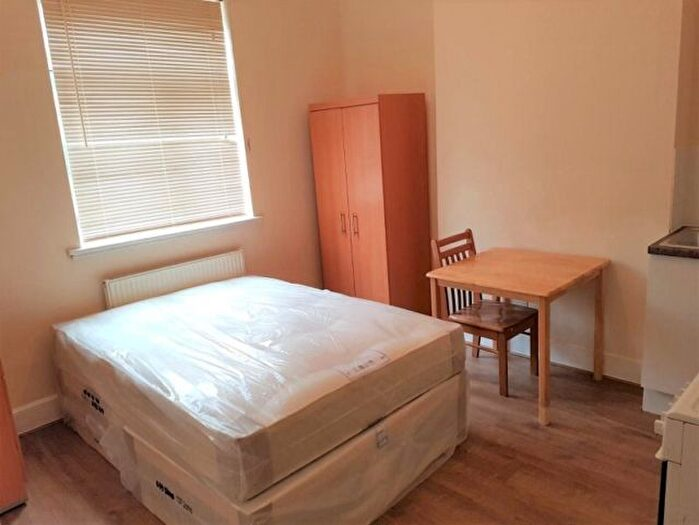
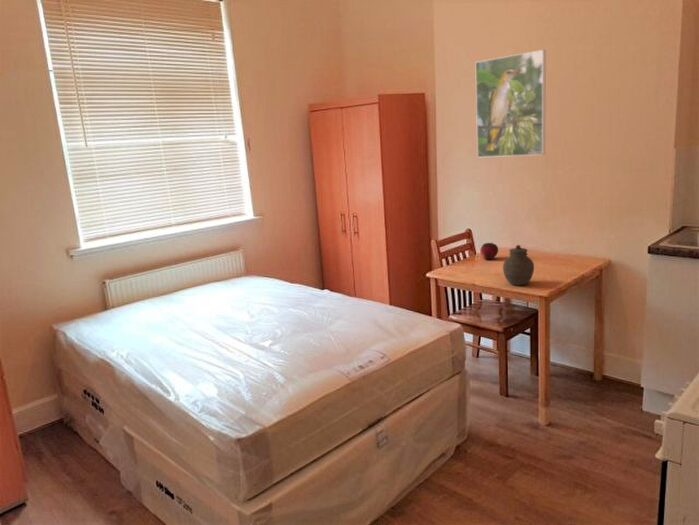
+ fruit (489, 251)
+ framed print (509, 107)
+ jar (518, 264)
